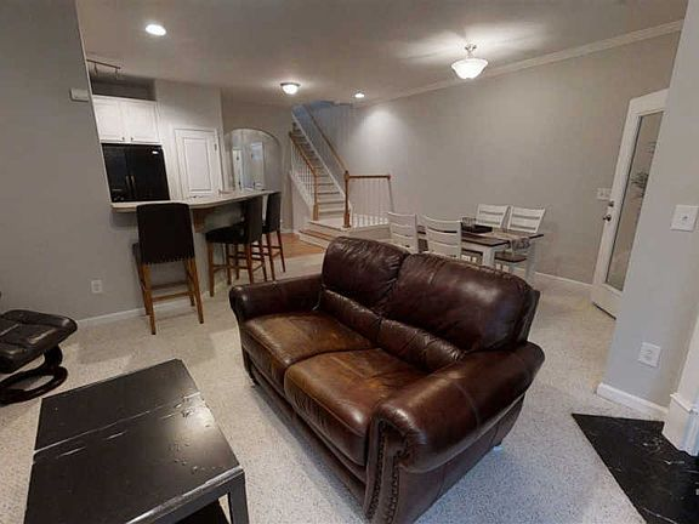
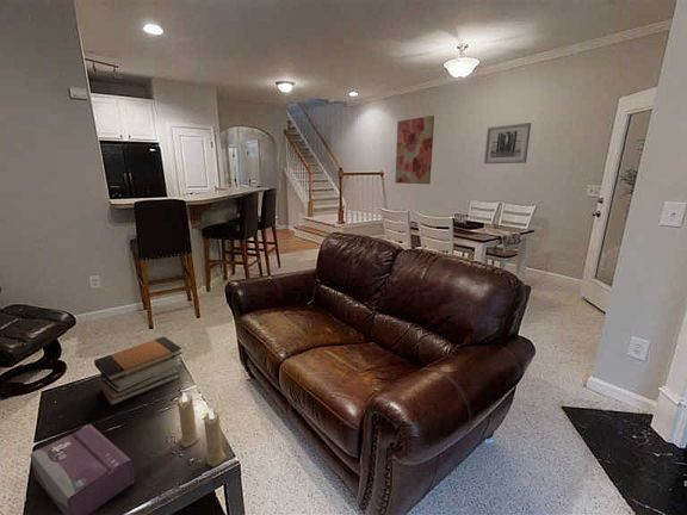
+ book stack (141, 367)
+ candle (194, 424)
+ wall art (506, 144)
+ tissue box (82, 467)
+ wall art (413, 151)
